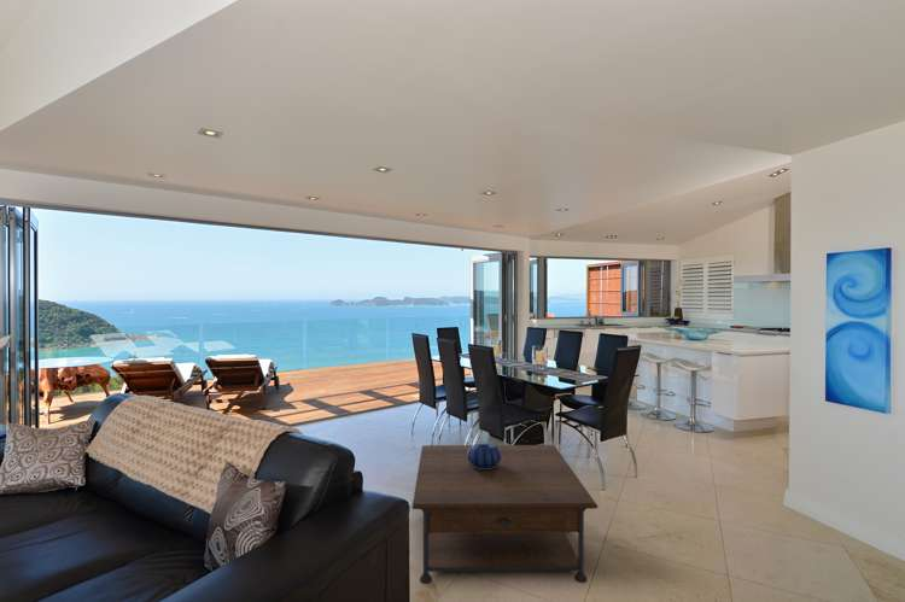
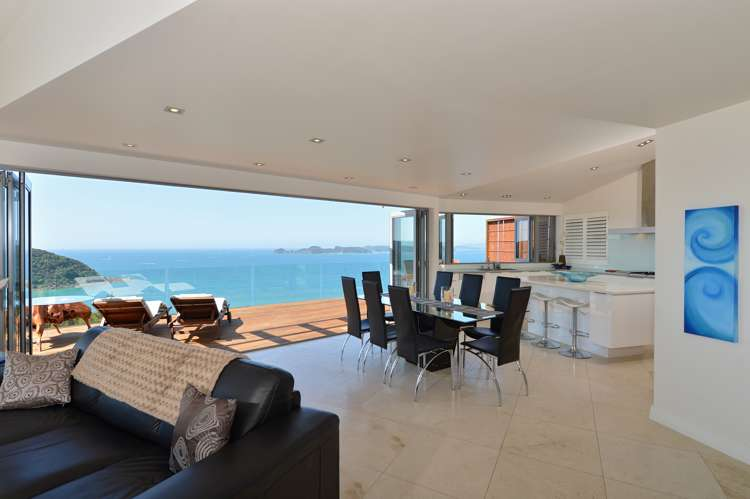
- decorative bowl (484, 455)
- coffee table (495, 504)
